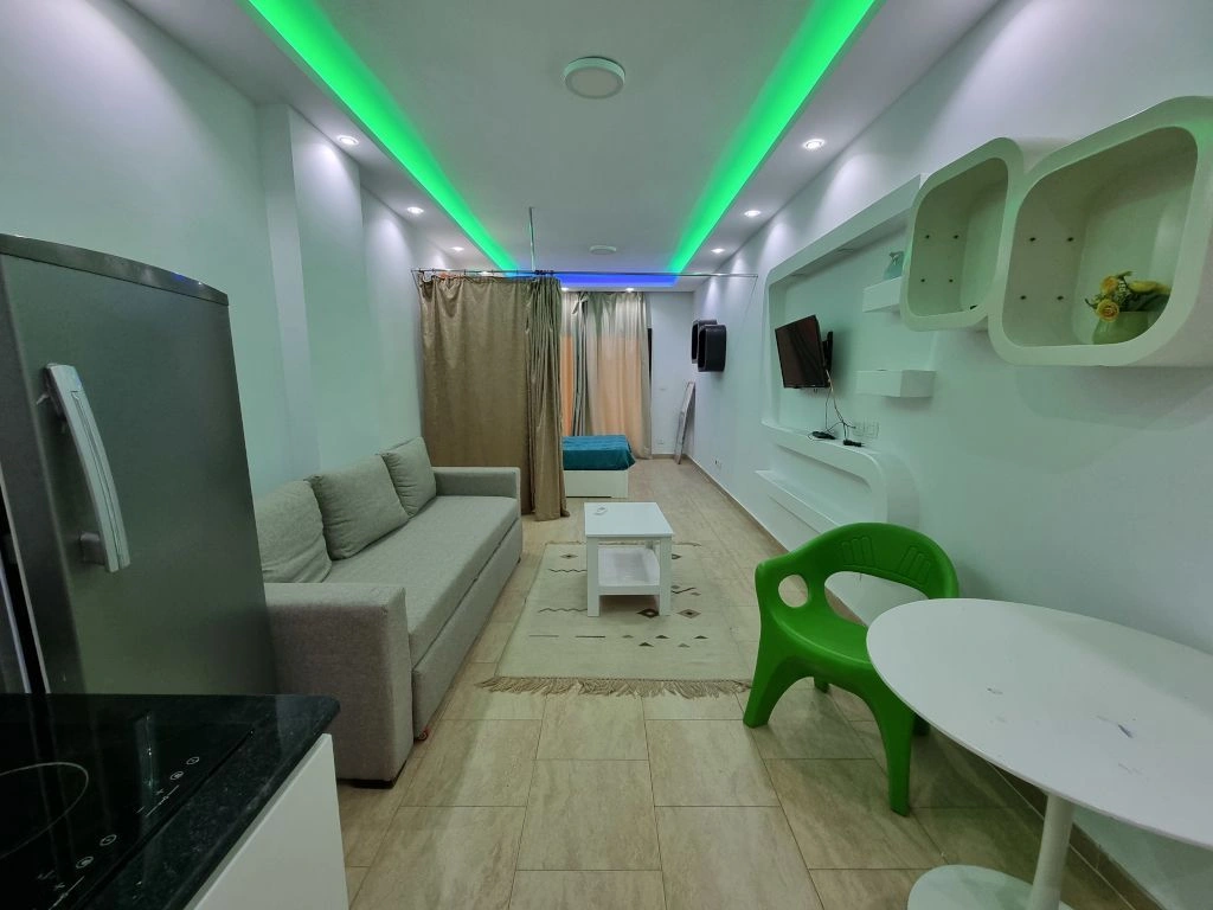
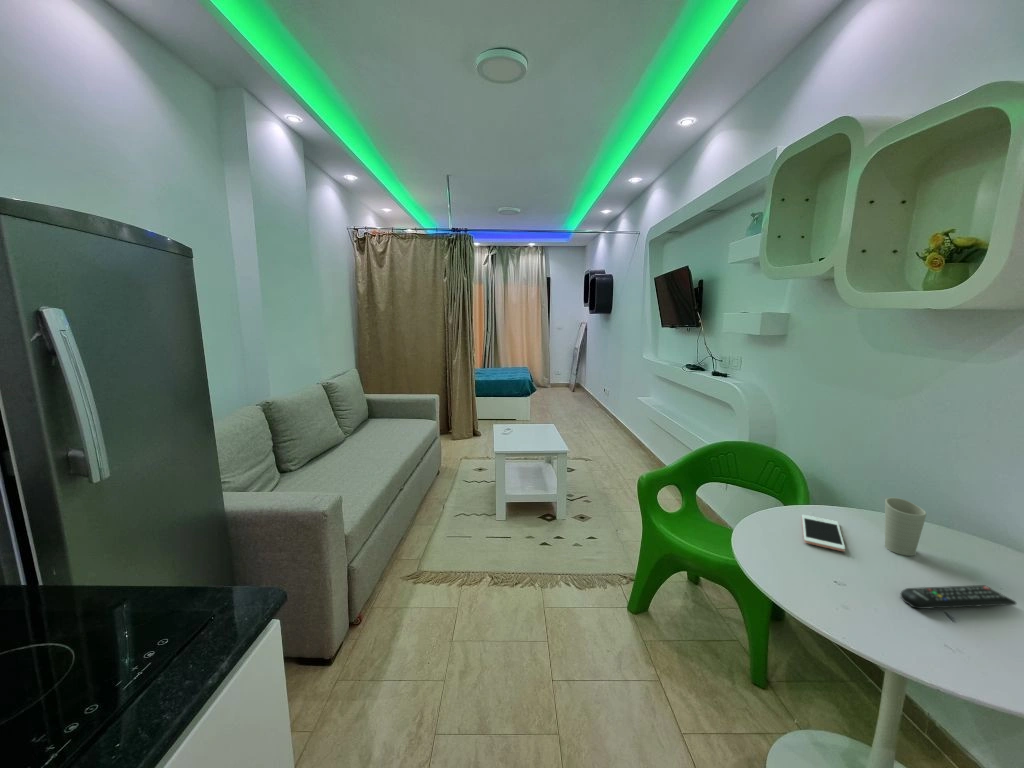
+ cup (902, 526)
+ remote control (957, 597)
+ cell phone (821, 531)
